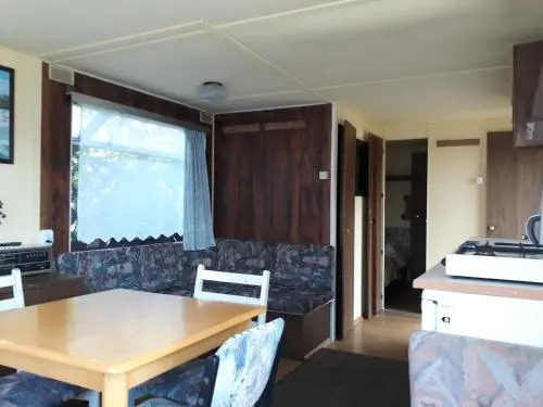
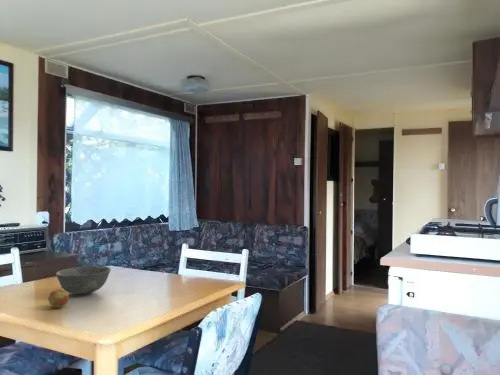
+ bowl (83, 281)
+ apple (58, 296)
